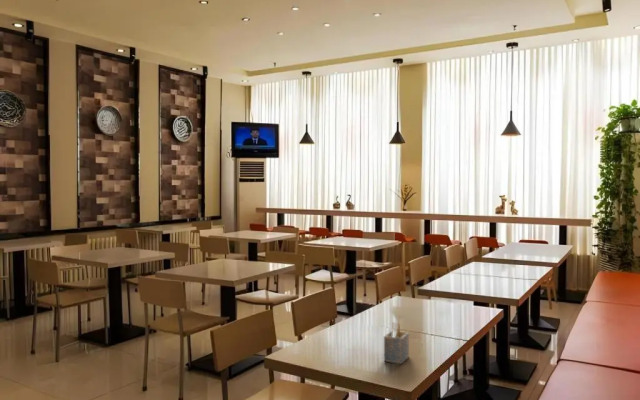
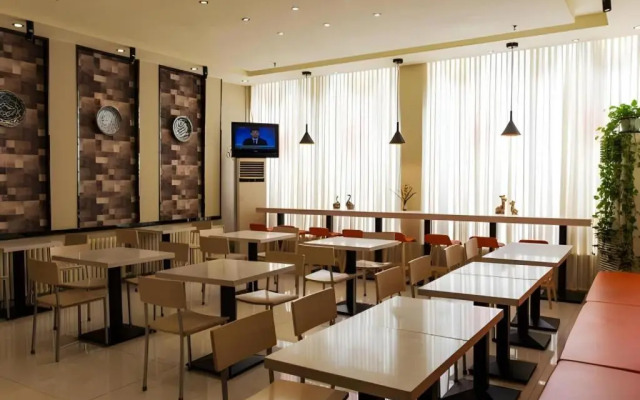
- napkin holder (396, 342)
